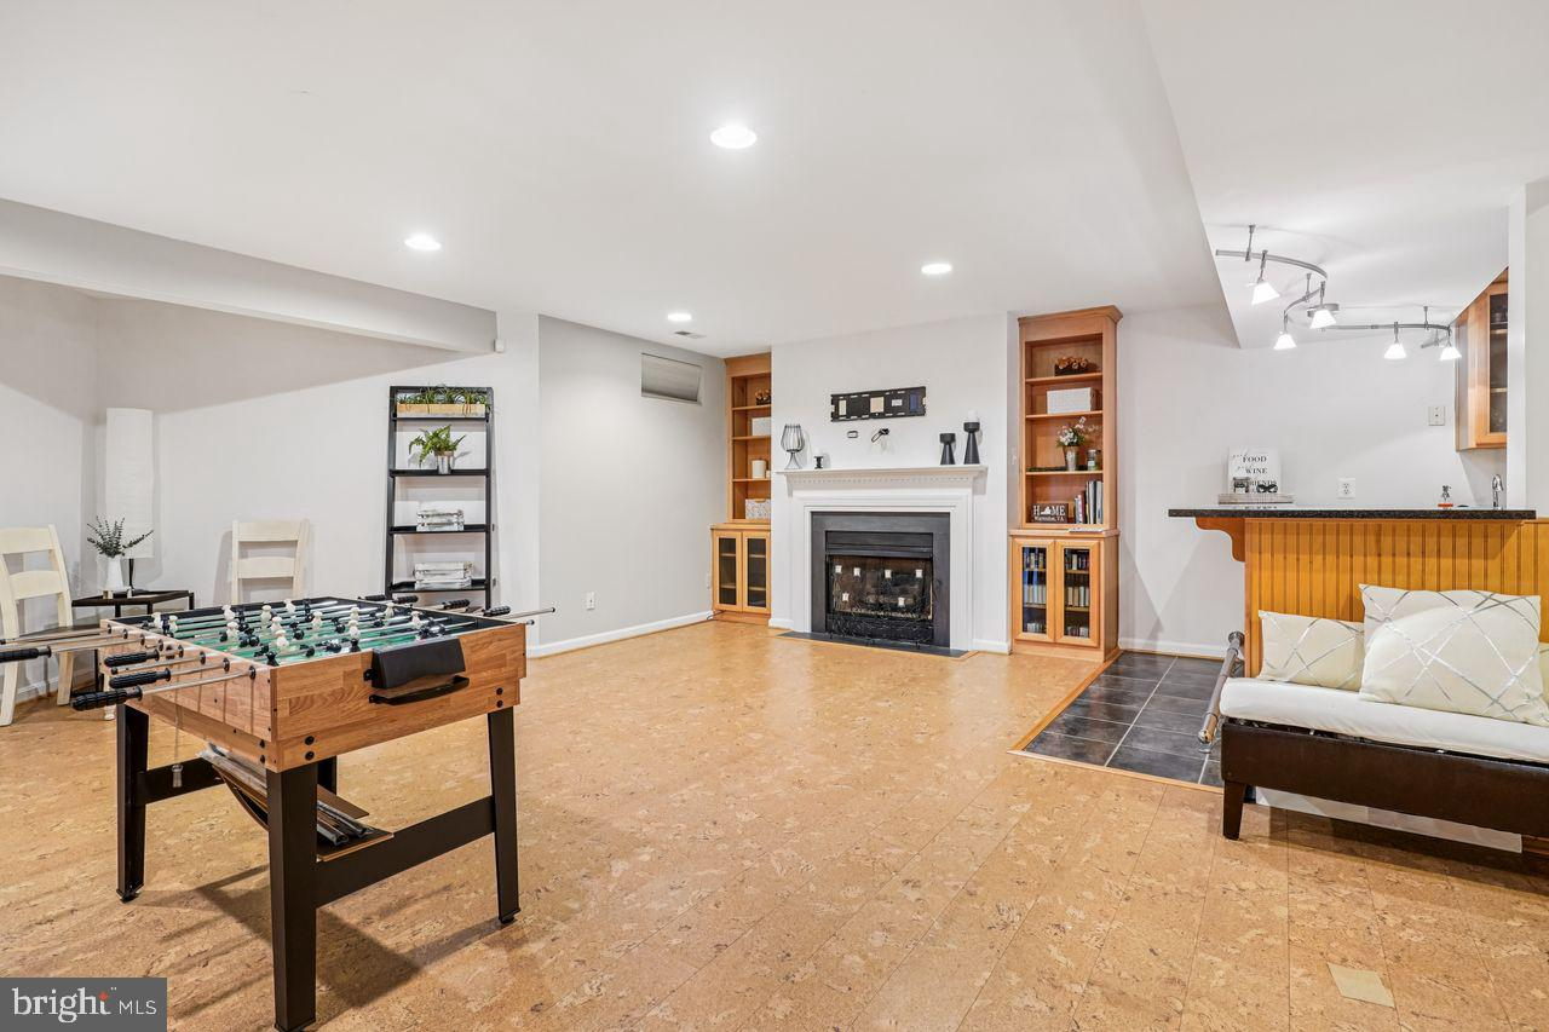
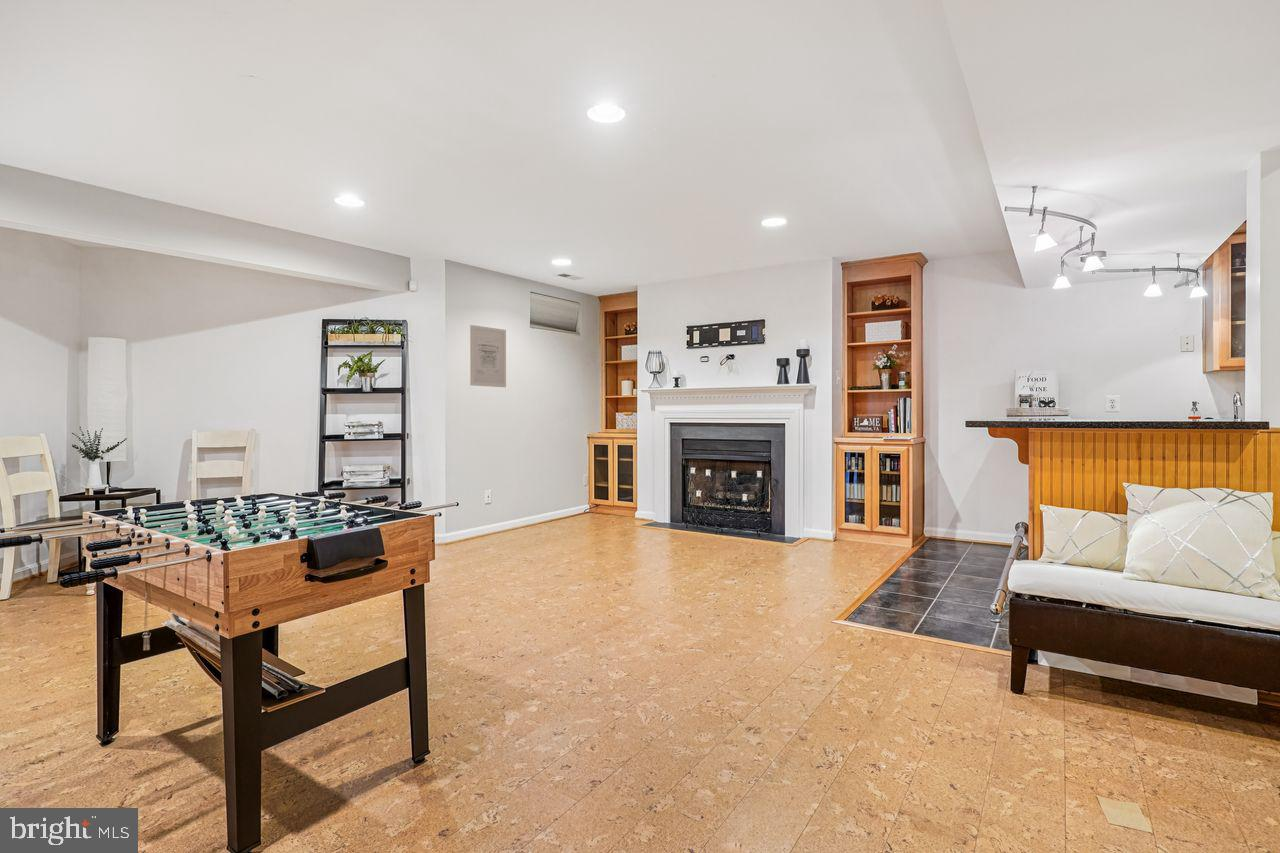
+ wall art (488, 356)
